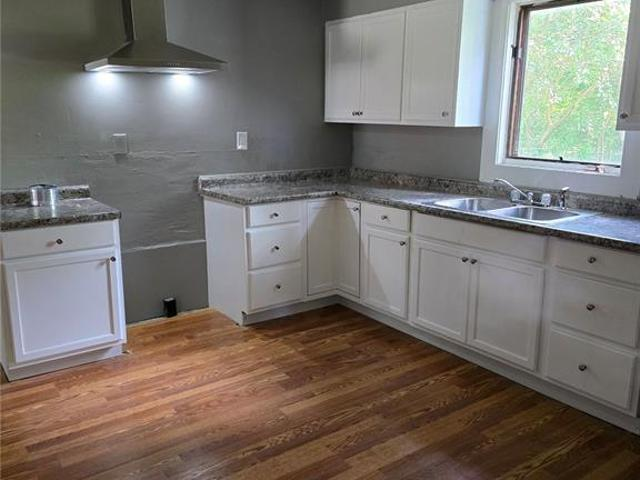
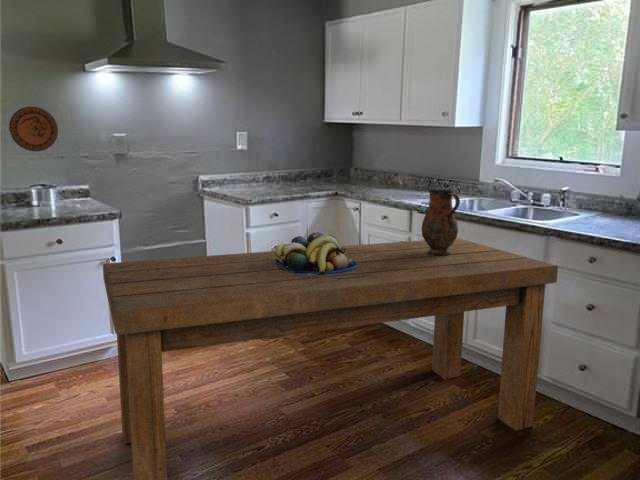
+ dining table (330, 329)
+ fruit bowl (317, 249)
+ decorative plate (34, 129)
+ pitcher (442, 222)
